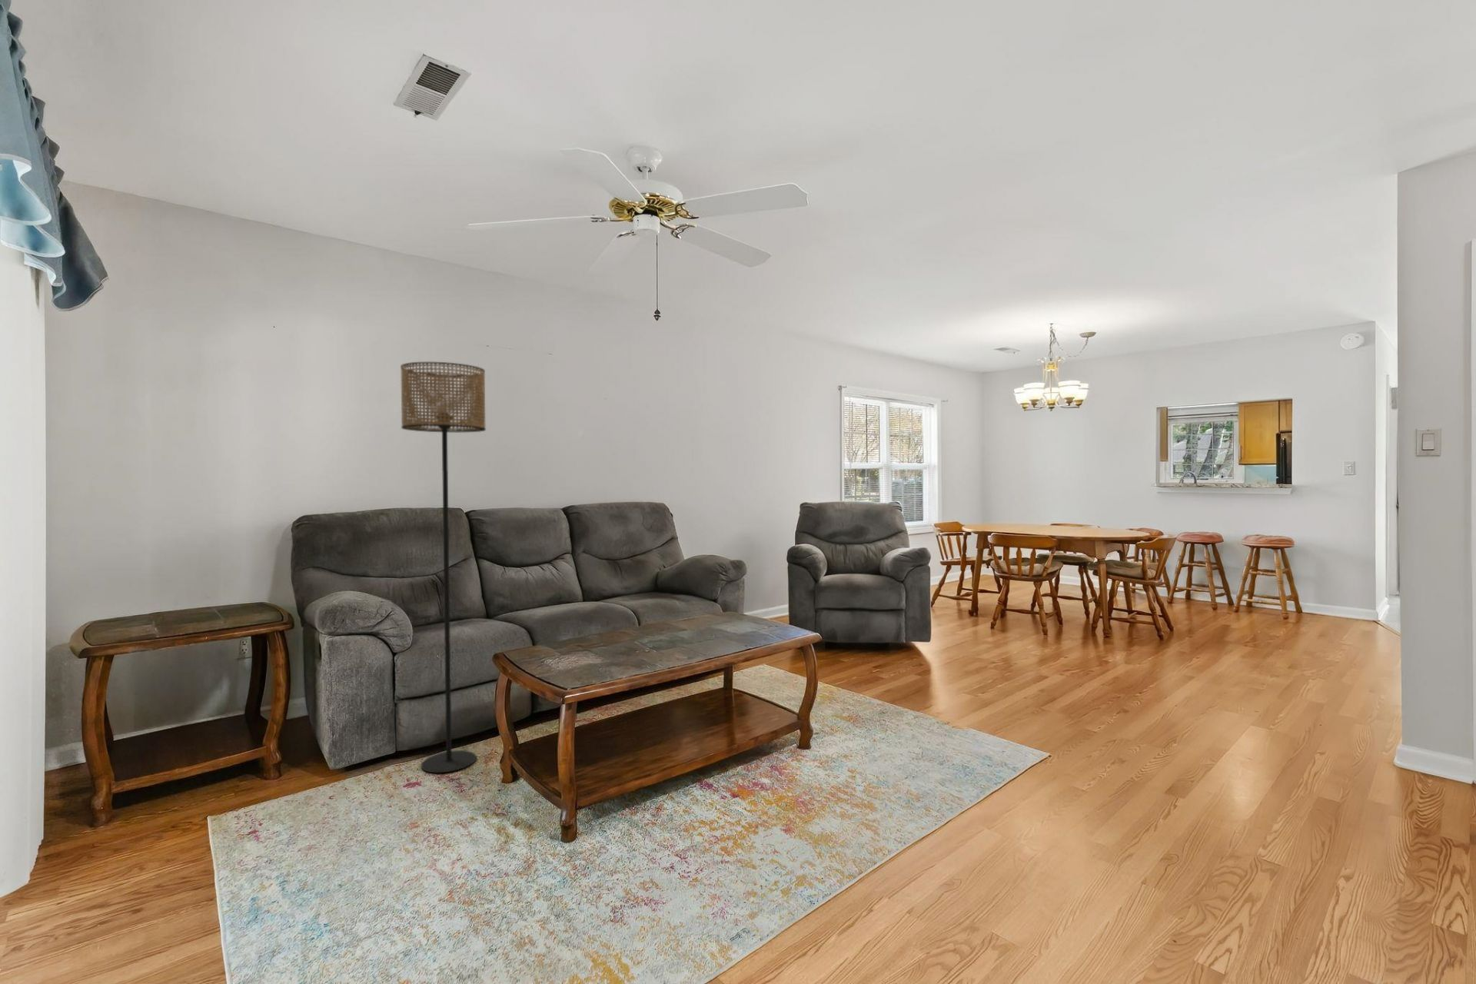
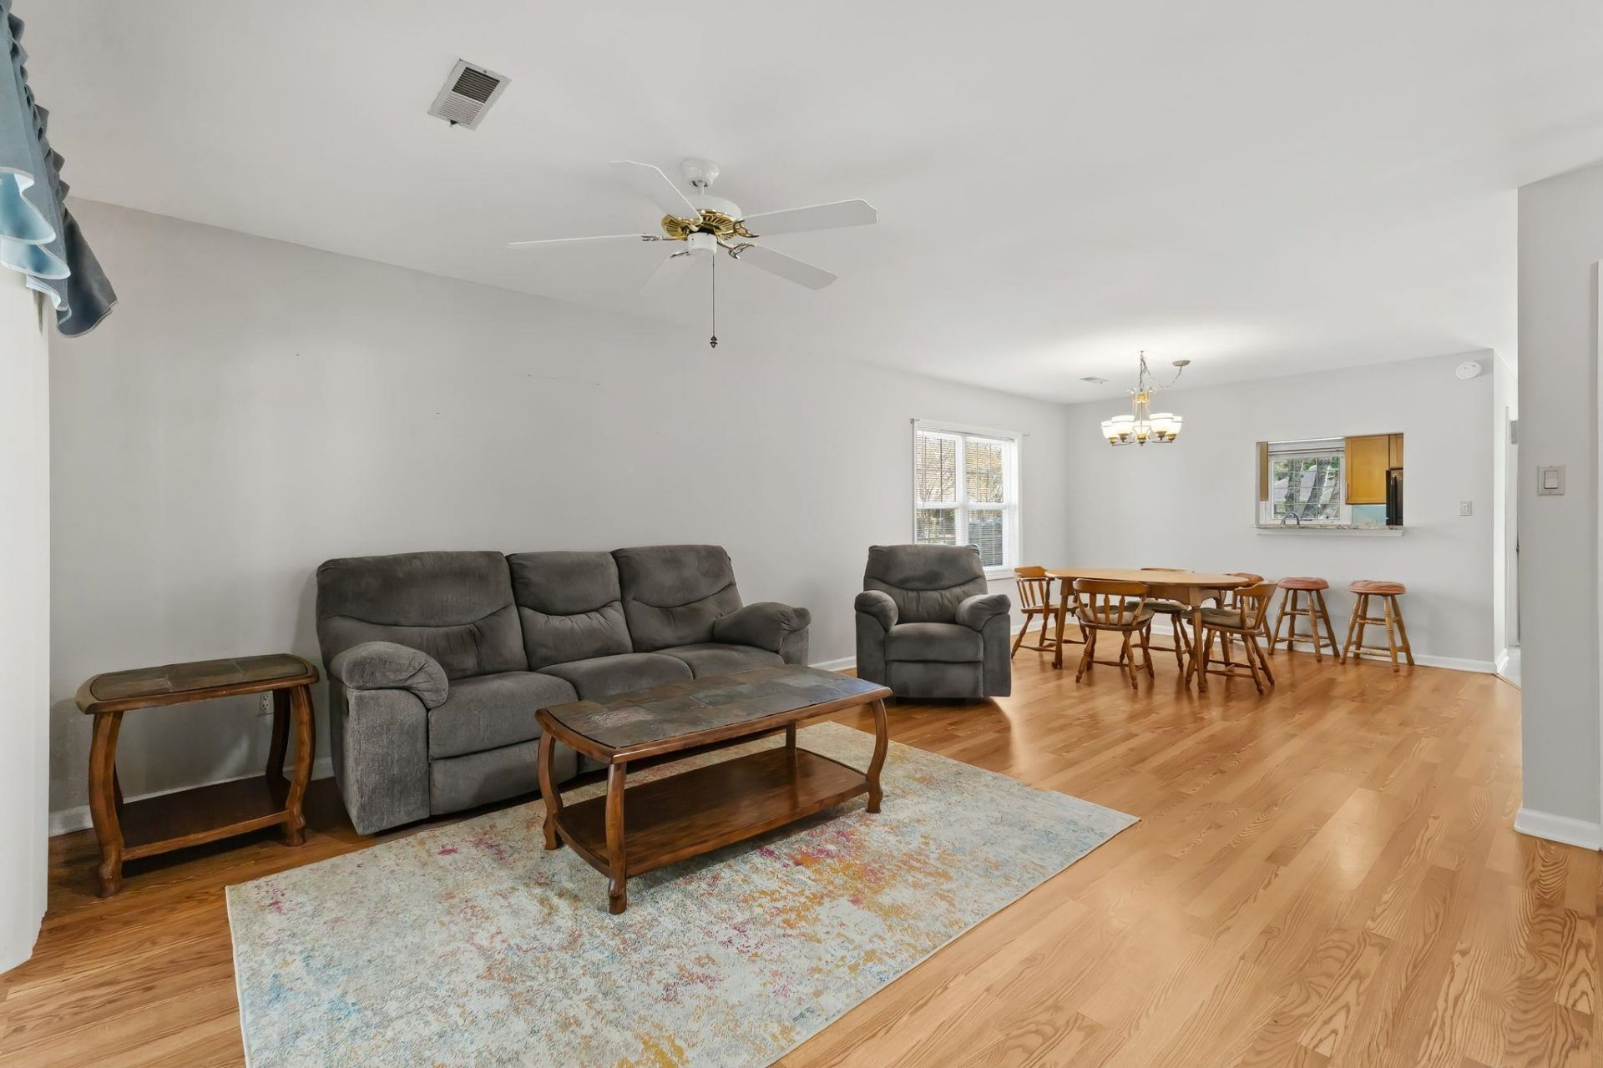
- floor lamp (446, 566)
